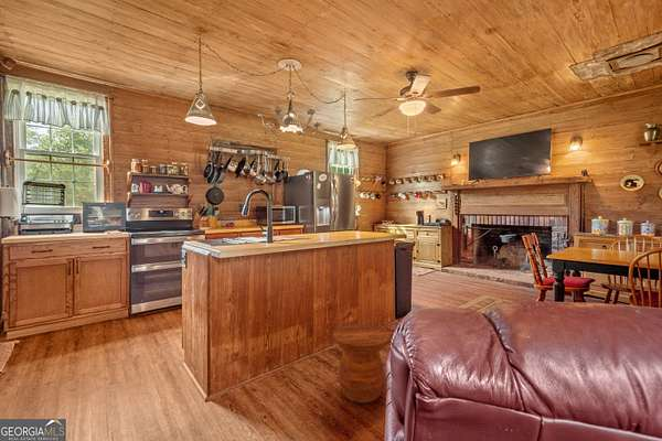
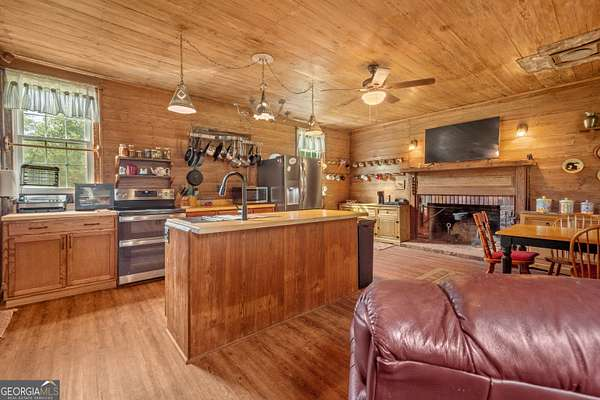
- side table (361, 363)
